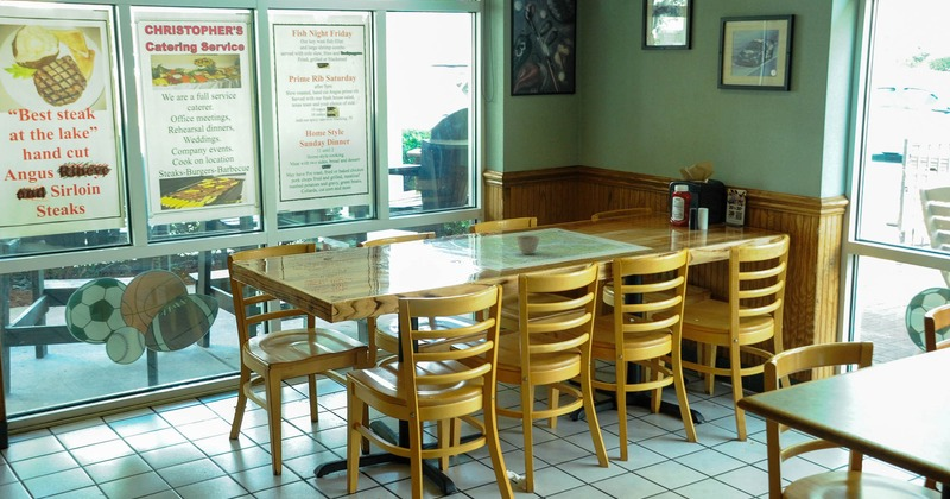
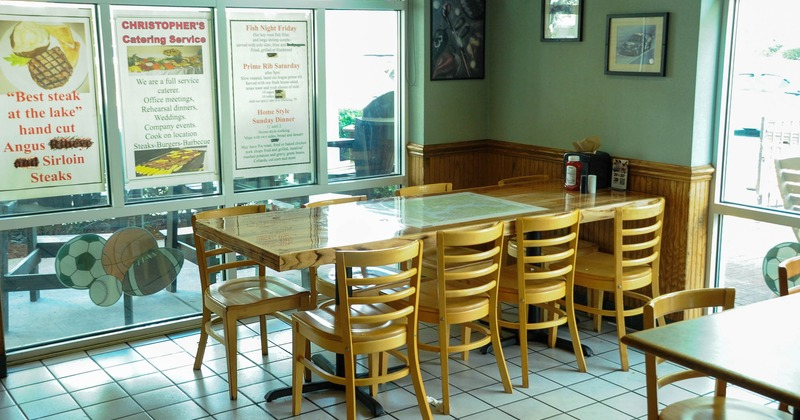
- flower pot (527, 245)
